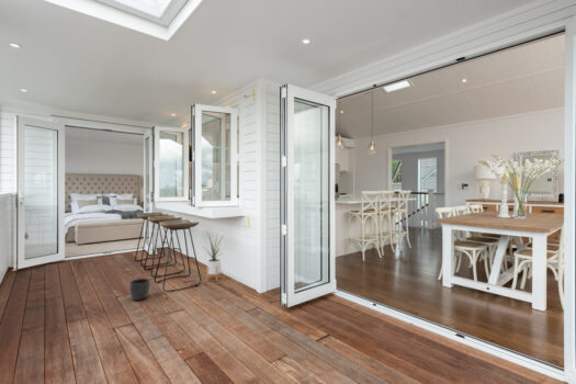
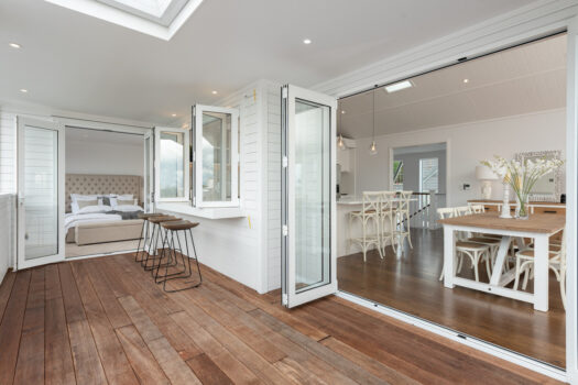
- planter (139, 290)
- house plant (214, 253)
